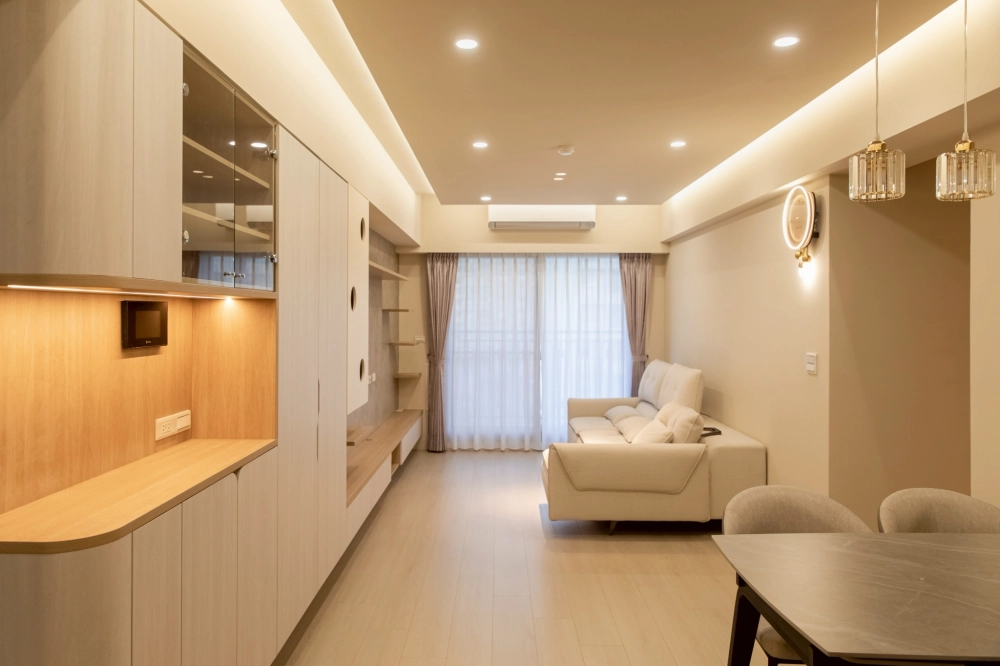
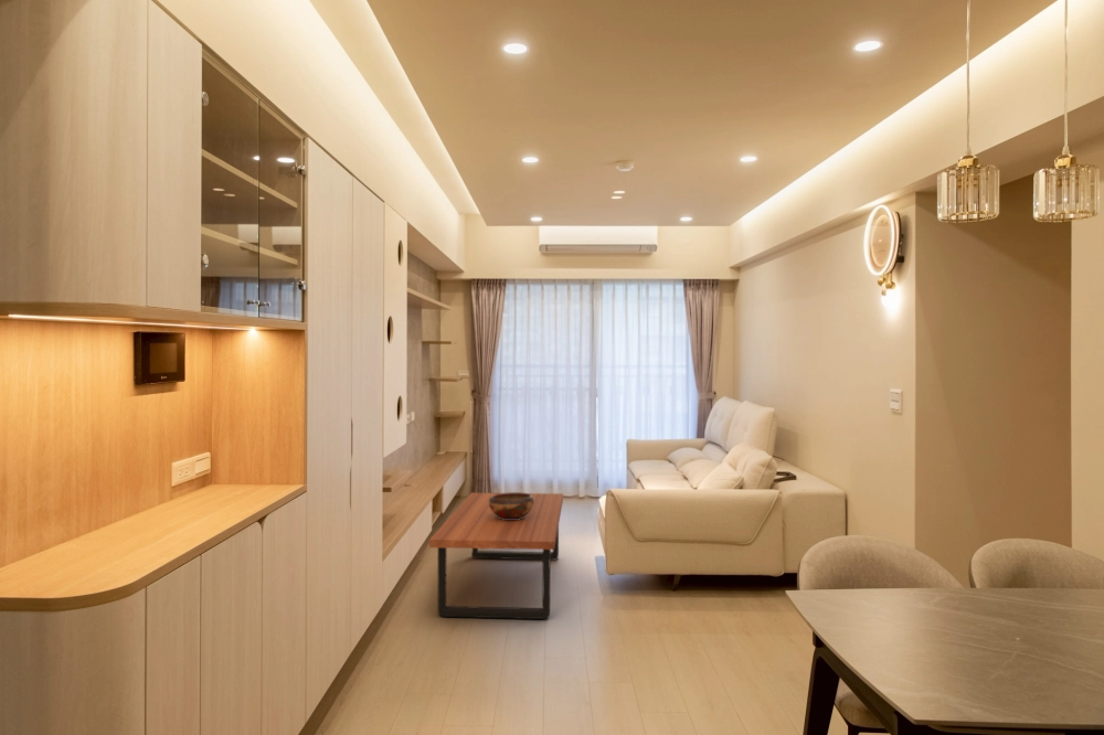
+ coffee table (506, 547)
+ decorative bowl (511, 505)
